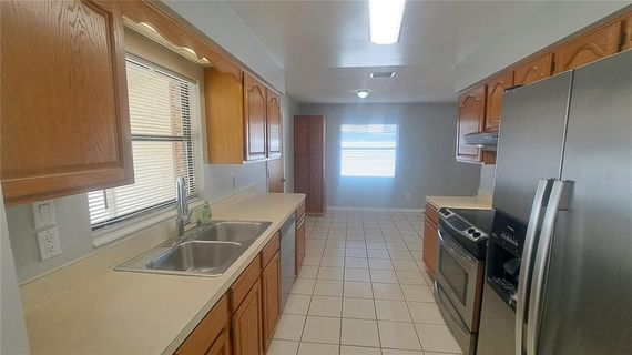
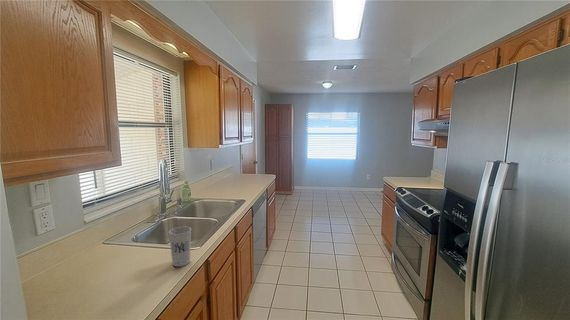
+ cup (180, 246)
